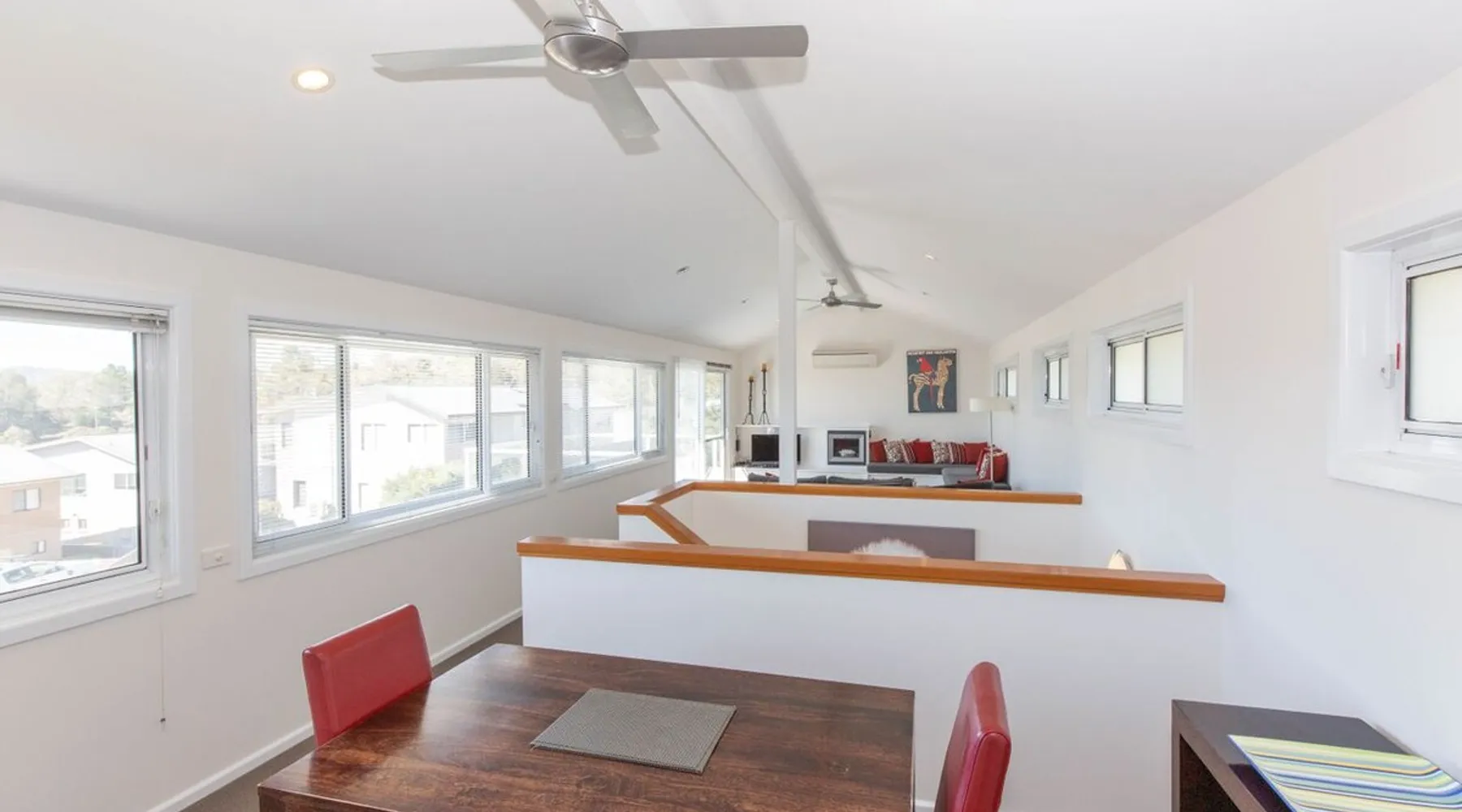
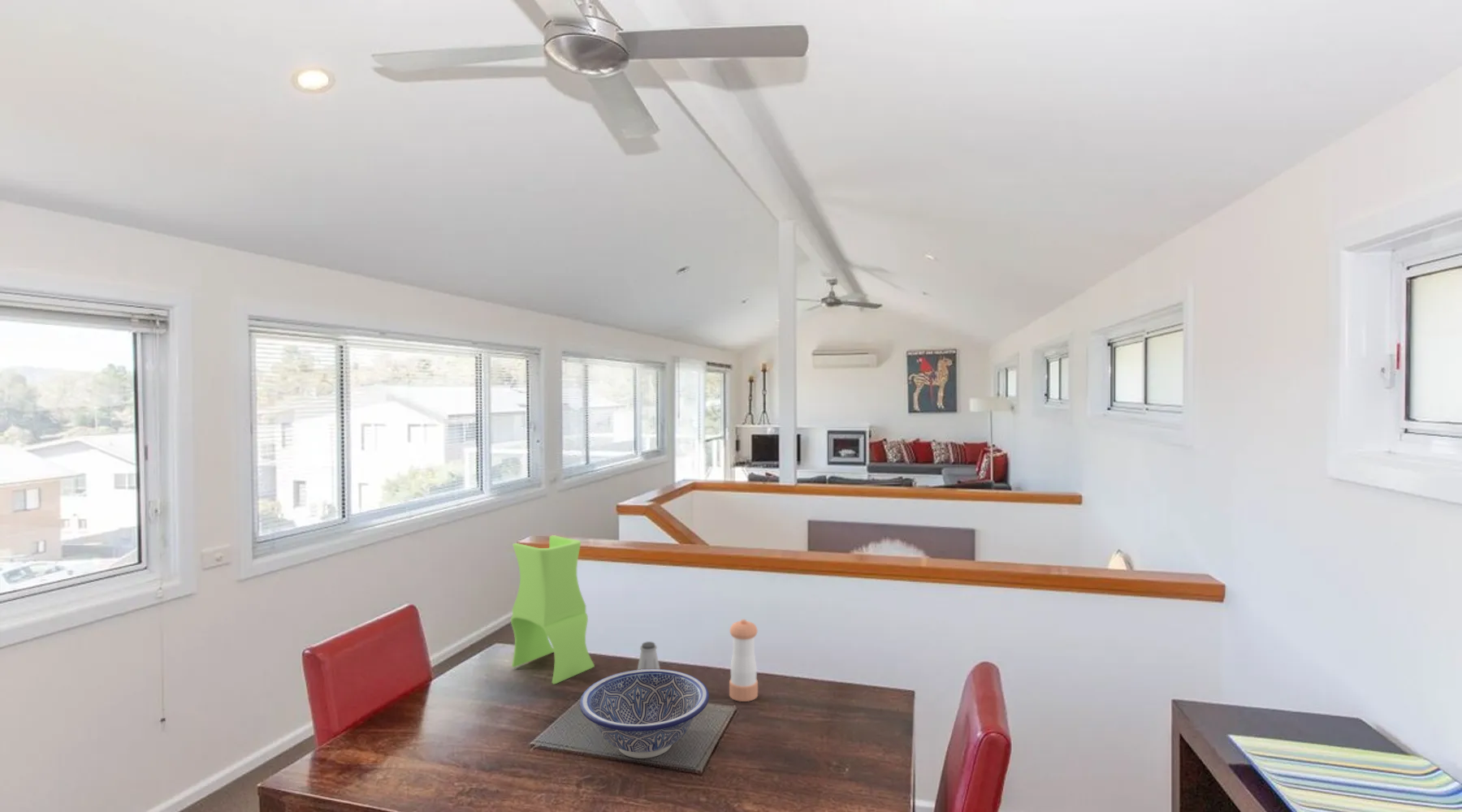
+ decorative bowl (645, 719)
+ pepper shaker (743, 657)
+ vase (551, 604)
+ saltshaker (648, 663)
